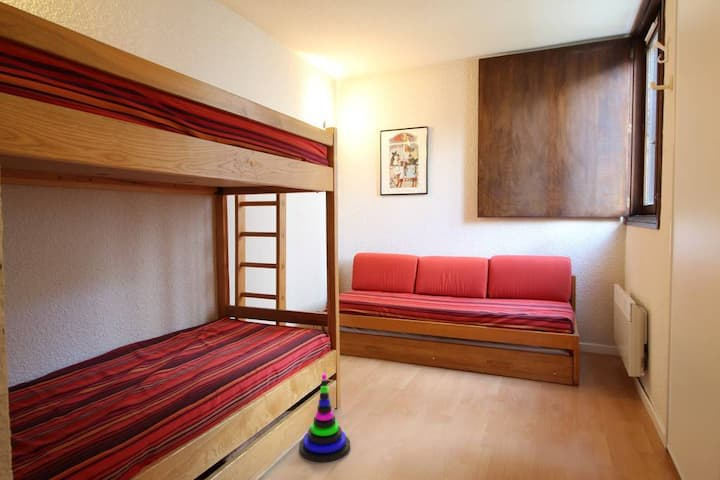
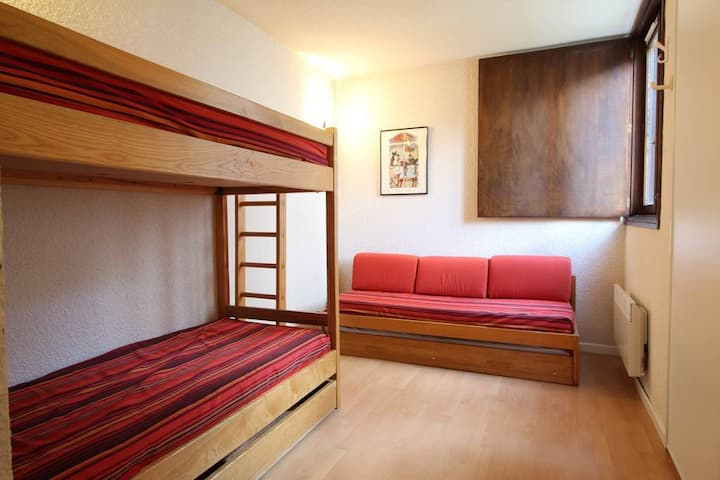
- stacking toy (324, 411)
